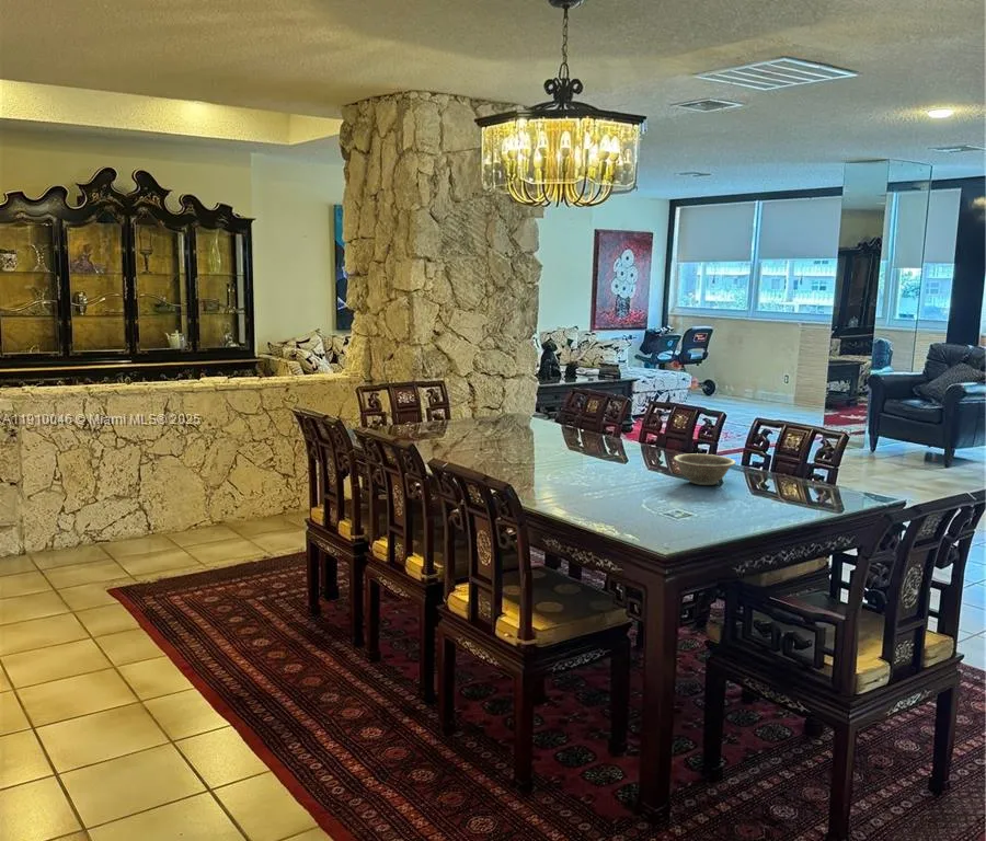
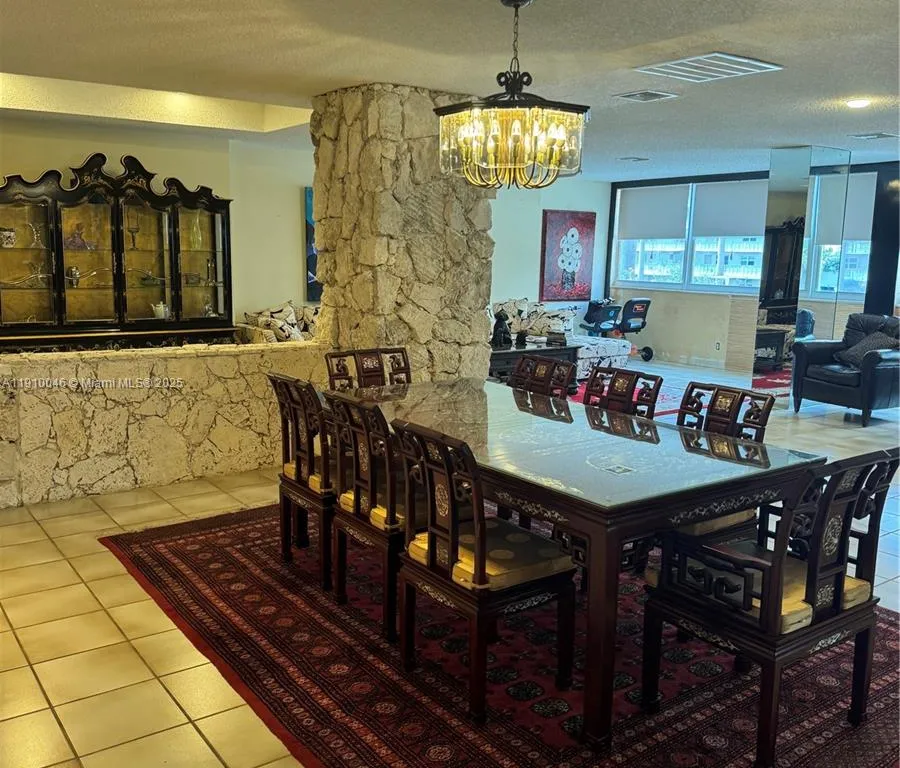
- decorative bowl (703, 471)
